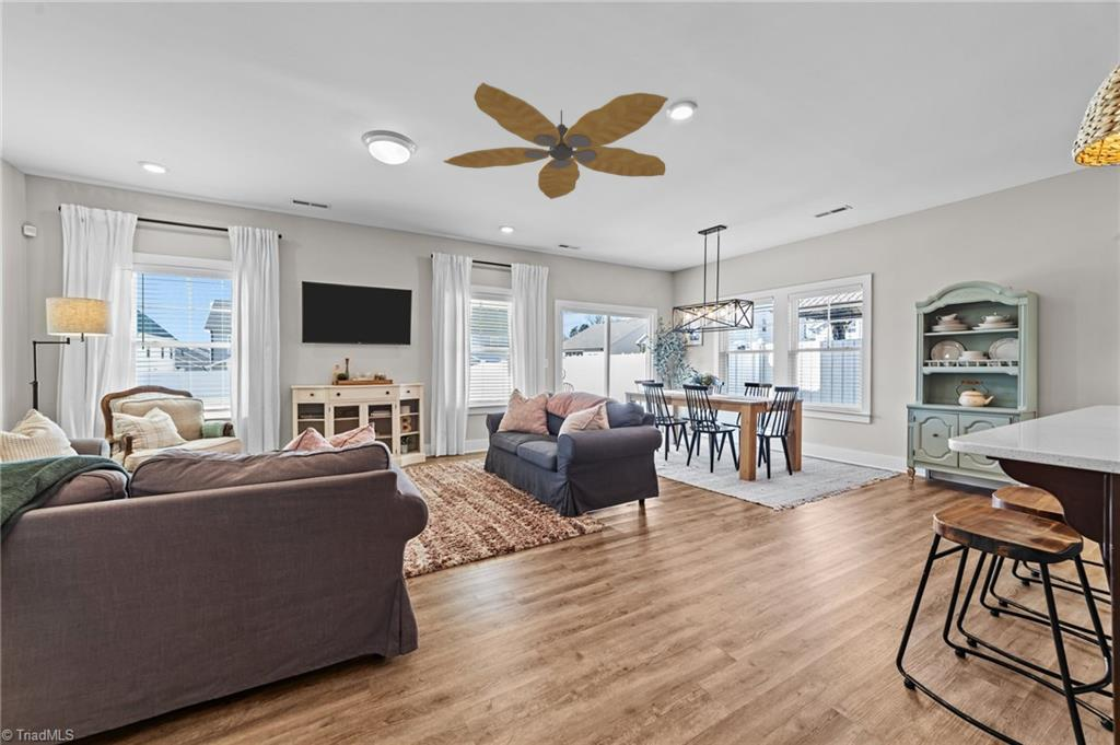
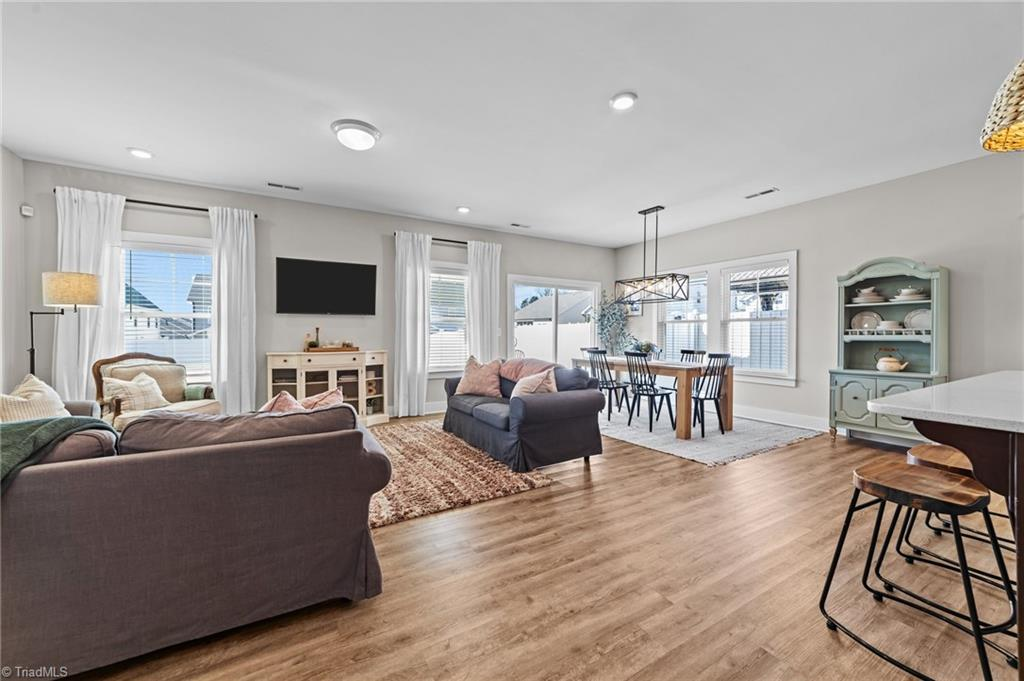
- ceiling fan (557, 138)
